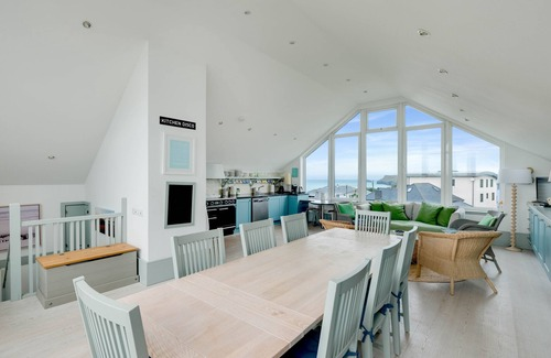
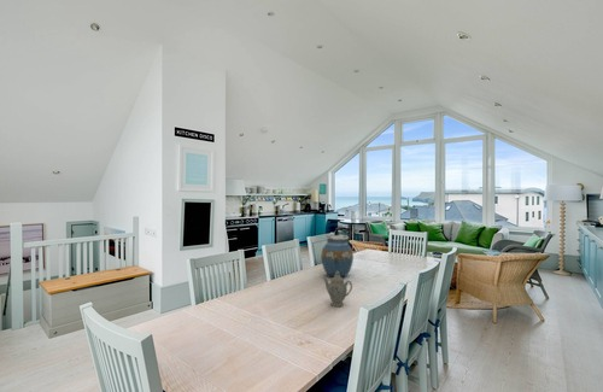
+ vase (336, 256)
+ chinaware (336, 287)
